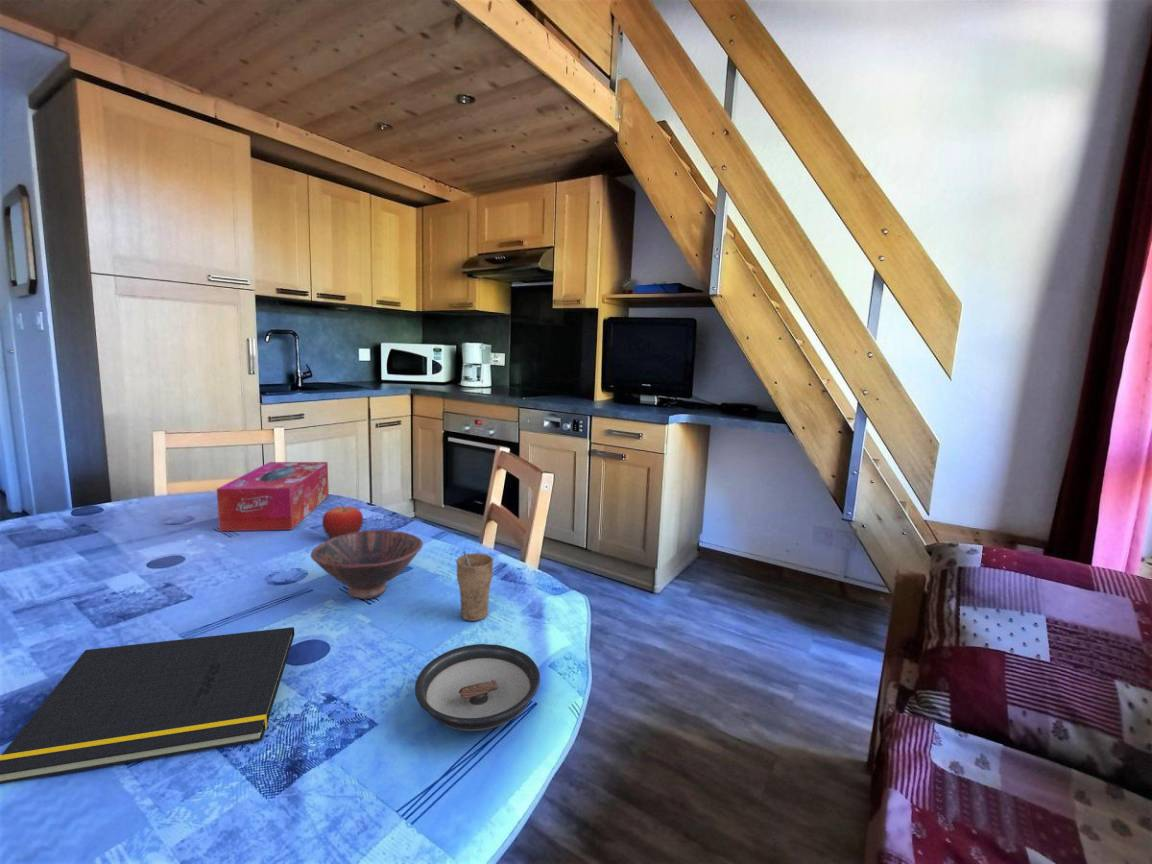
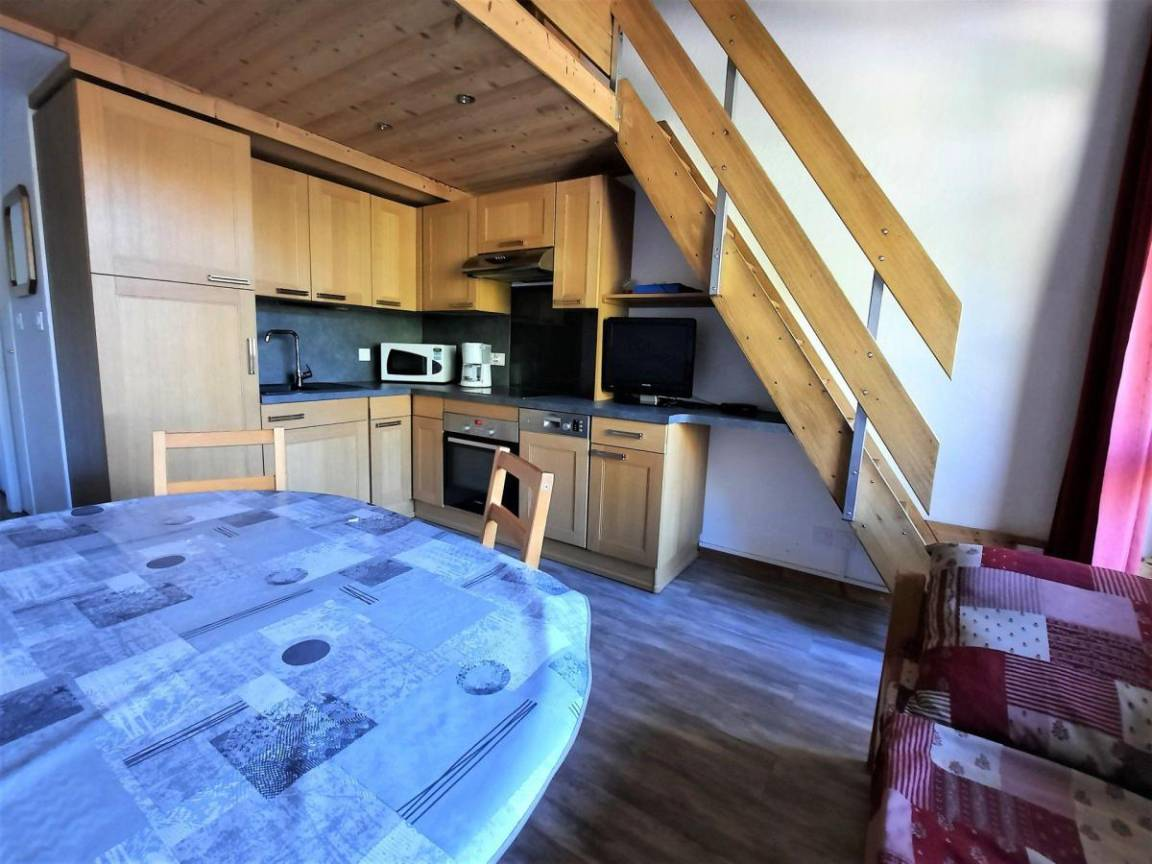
- bowl (368, 568)
- cup (474, 580)
- tissue box (279, 492)
- saucer (478, 691)
- fruit (343, 520)
- notepad (168, 692)
